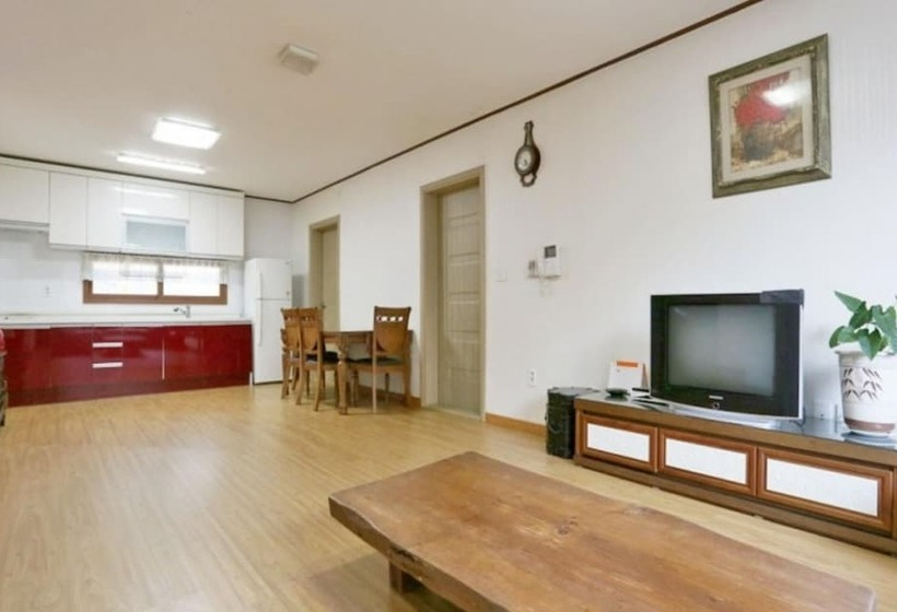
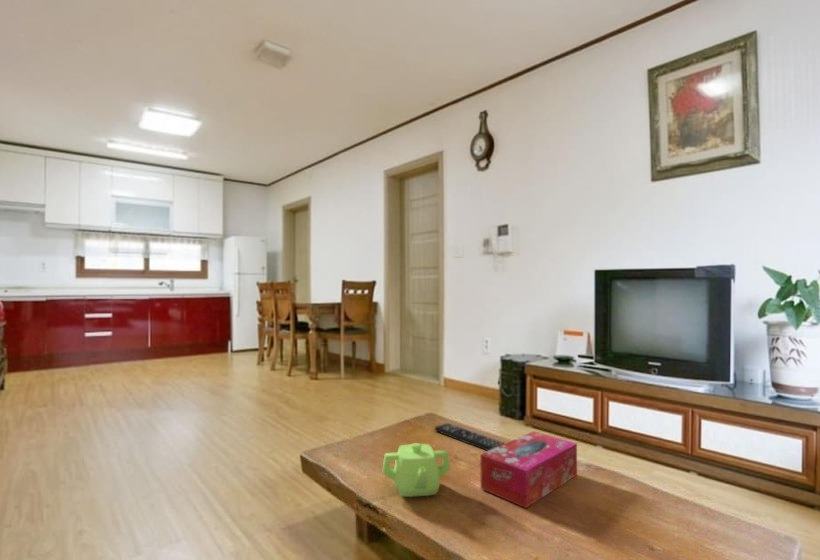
+ teapot (417, 469)
+ remote control (469, 436)
+ tissue box (530, 465)
